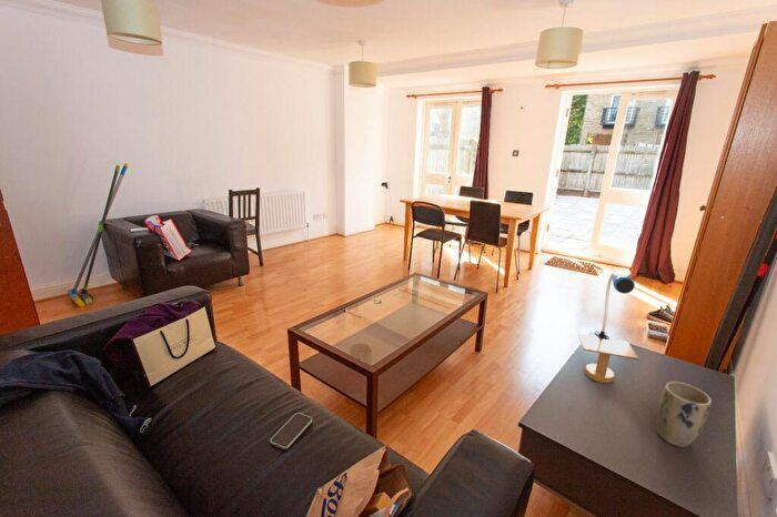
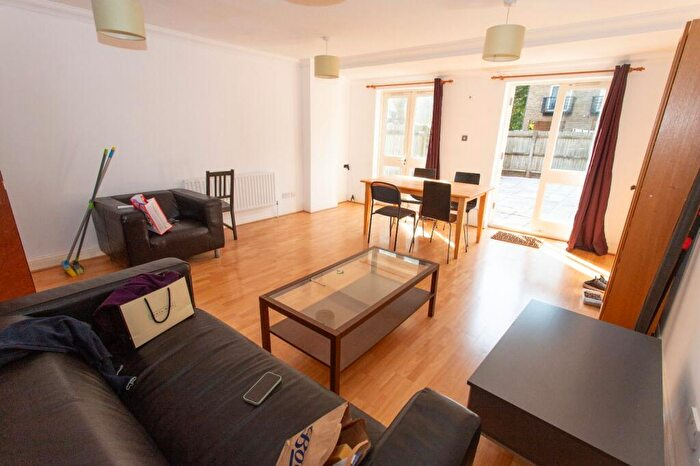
- plant pot (680, 415)
- desk lamp (605, 323)
